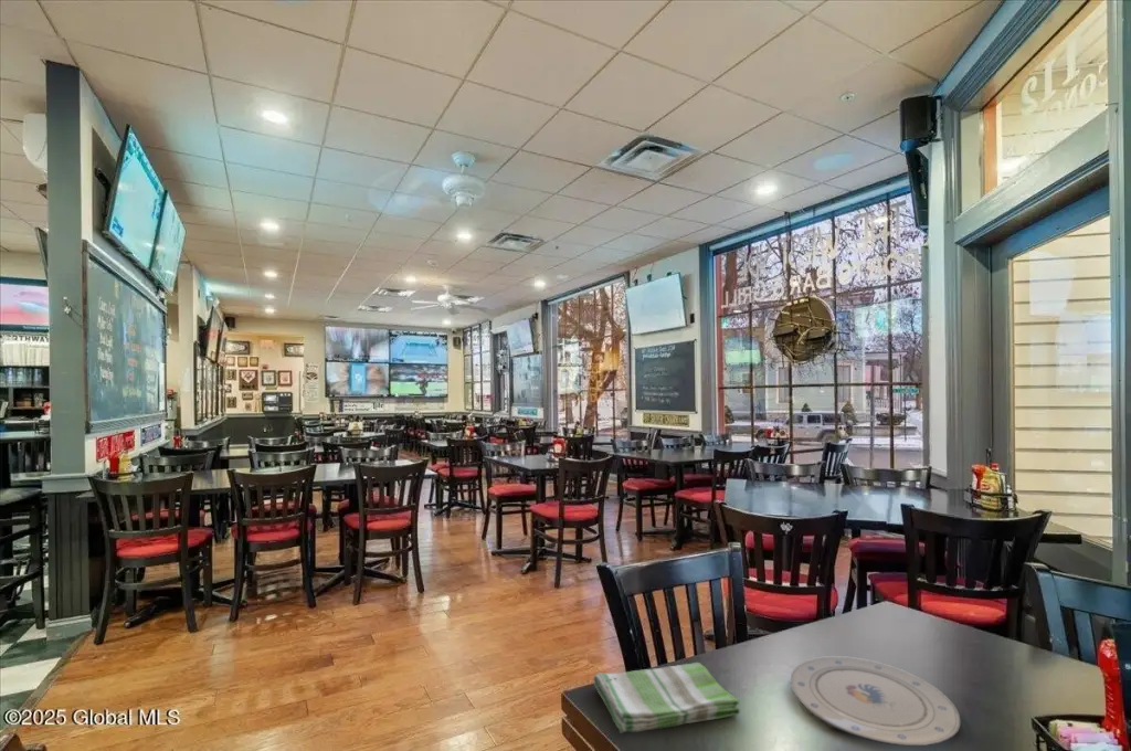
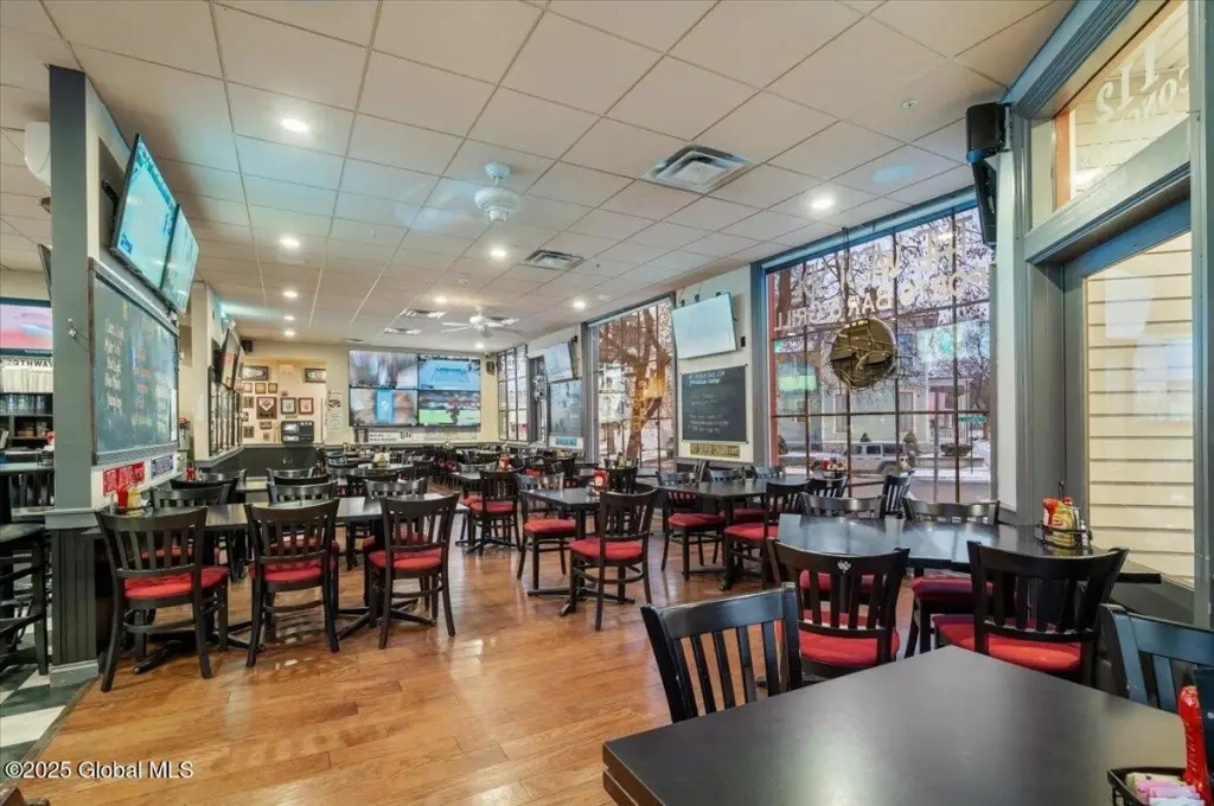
- dish towel (663, 690)
- plate (869, 698)
